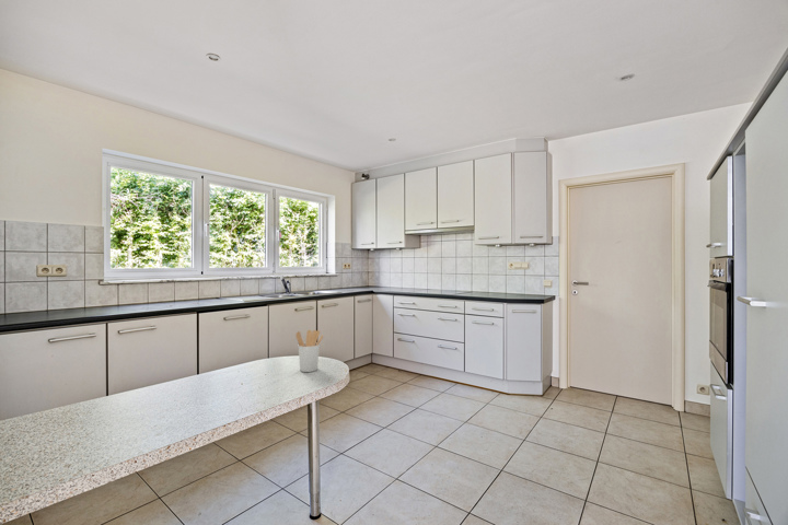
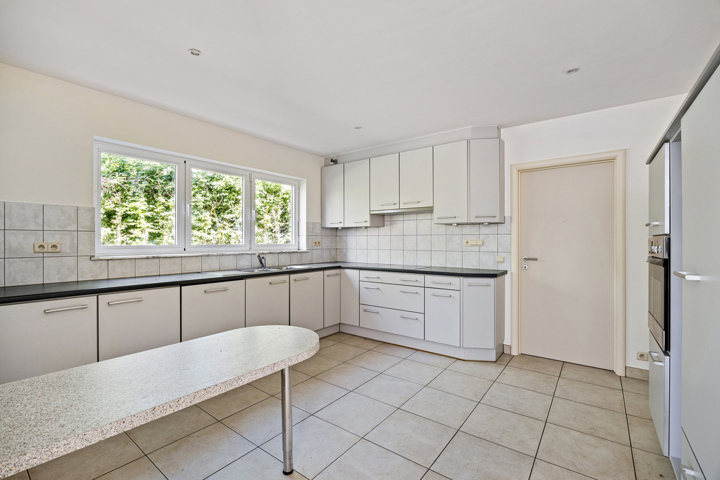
- utensil holder (310, 349)
